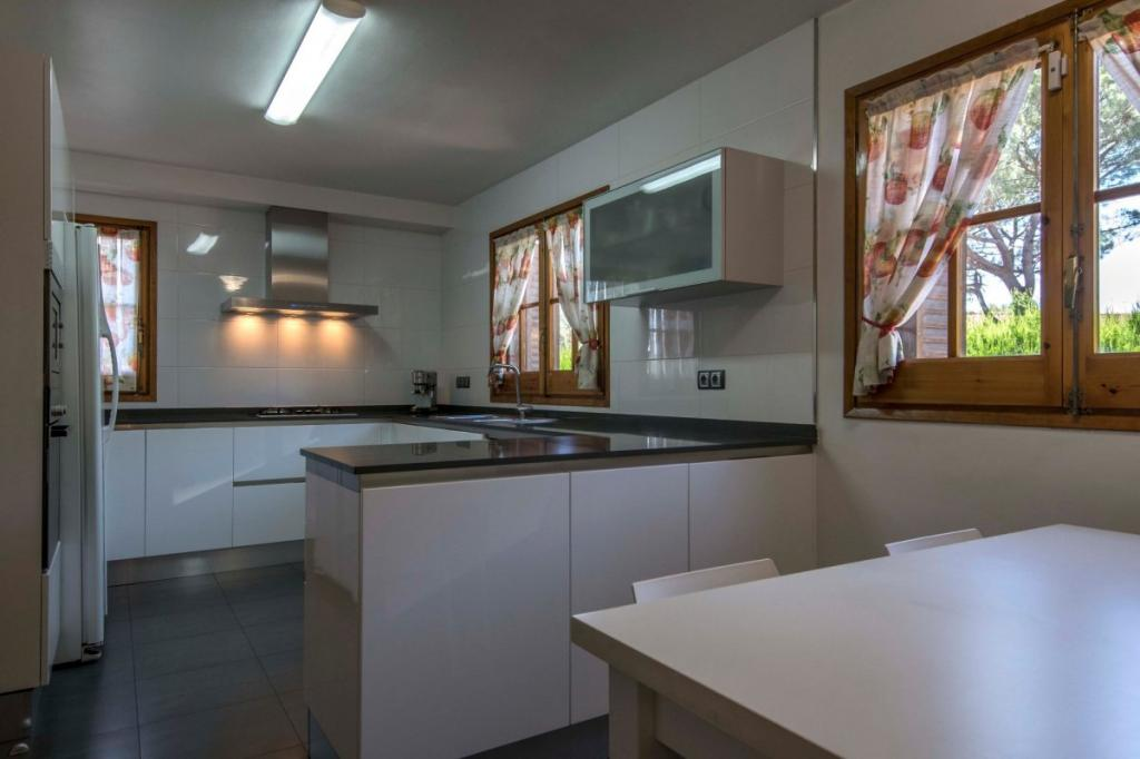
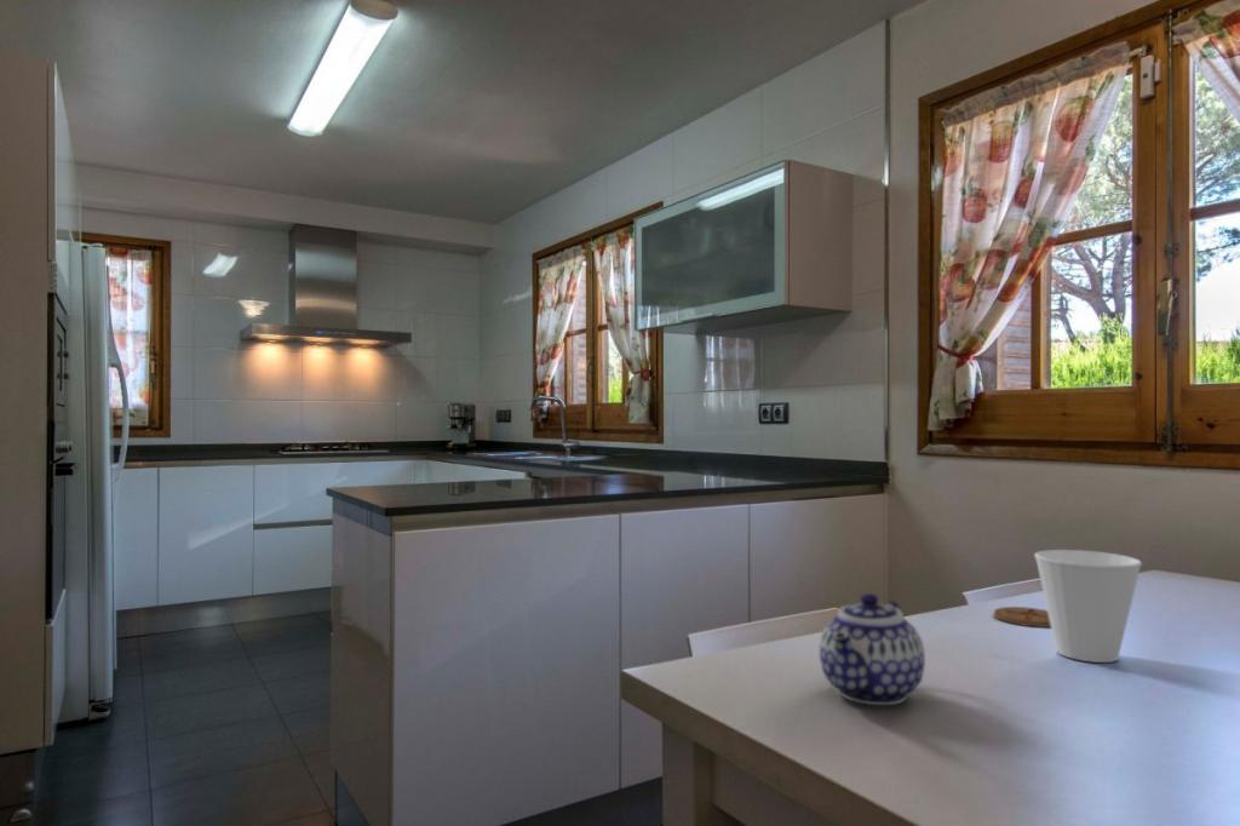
+ cup (1086, 606)
+ teapot (871, 643)
+ coaster (1029, 616)
